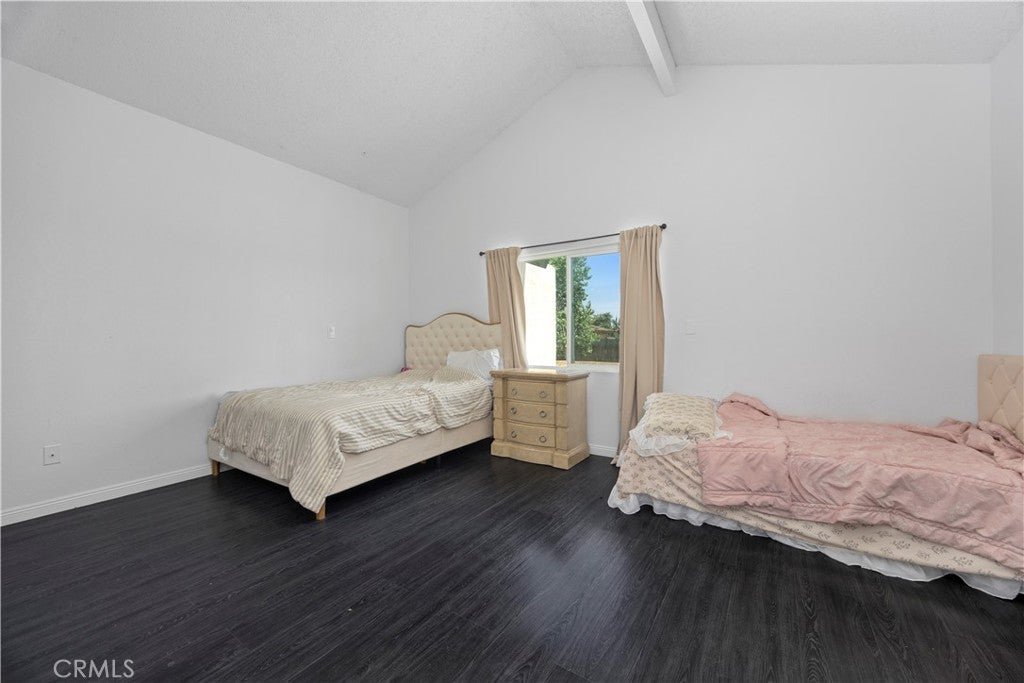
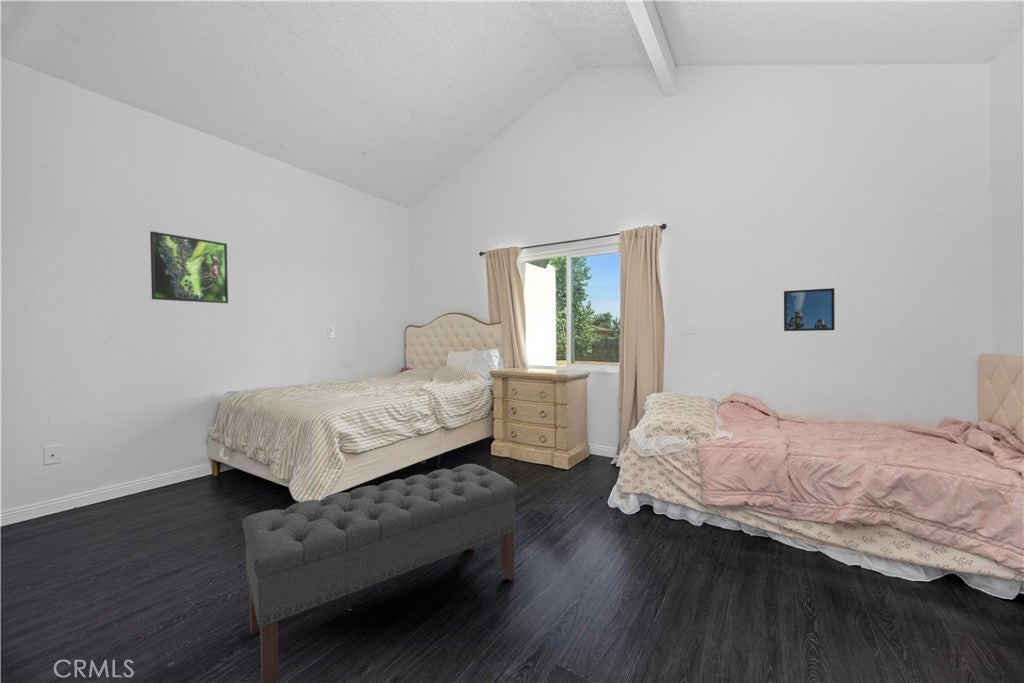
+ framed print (808, 310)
+ bench (393, 547)
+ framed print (191, 269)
